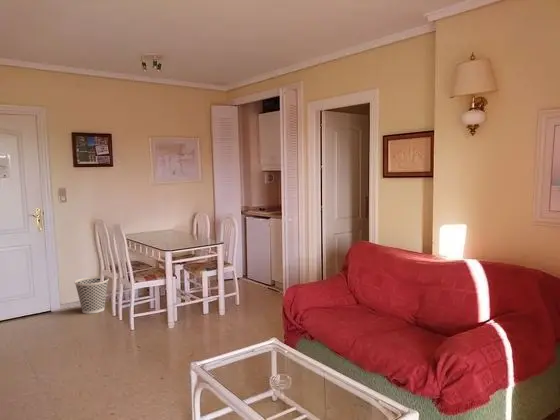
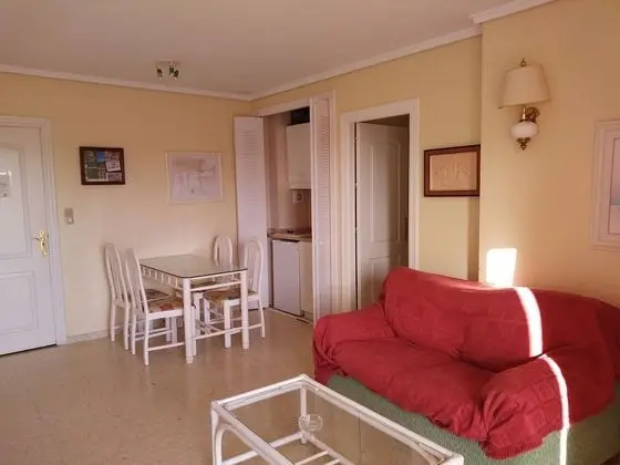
- wastebasket (92, 295)
